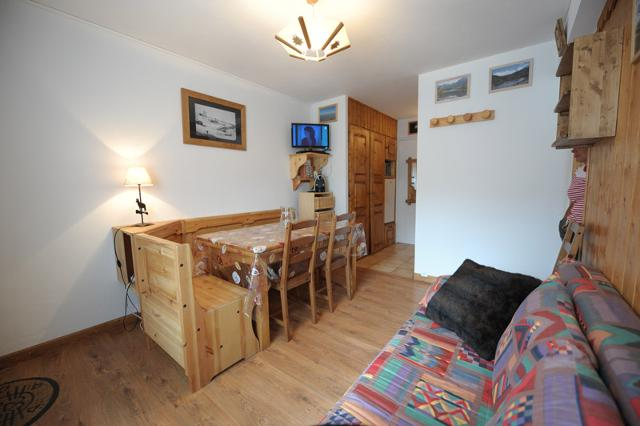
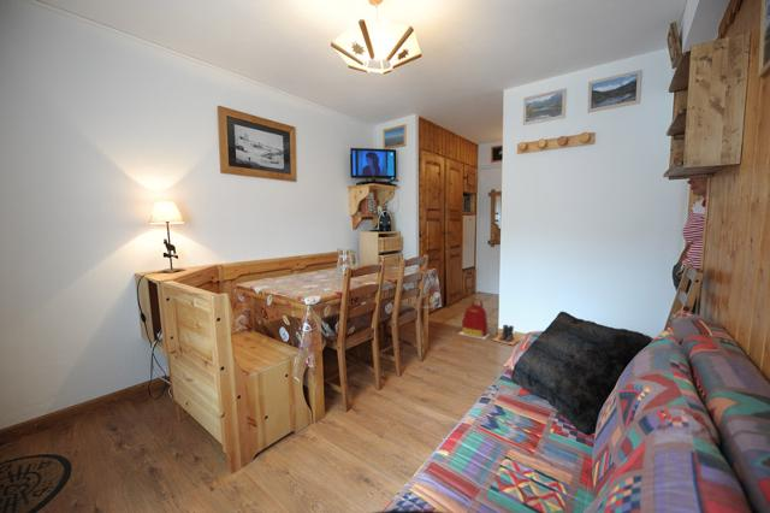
+ backpack (474, 317)
+ boots (507, 332)
